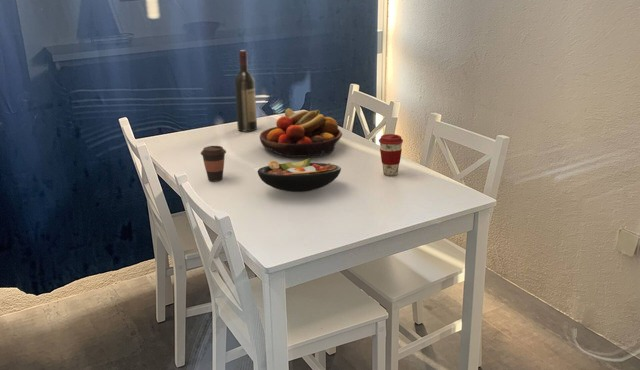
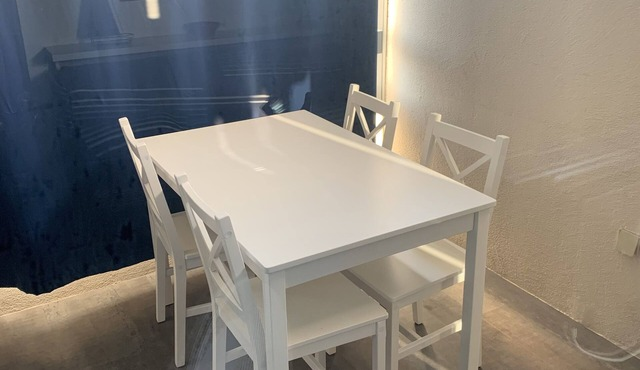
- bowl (300, 177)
- coffee cup (390, 155)
- coffee cup (214, 163)
- wine bottle (245, 90)
- fruit bowl (299, 130)
